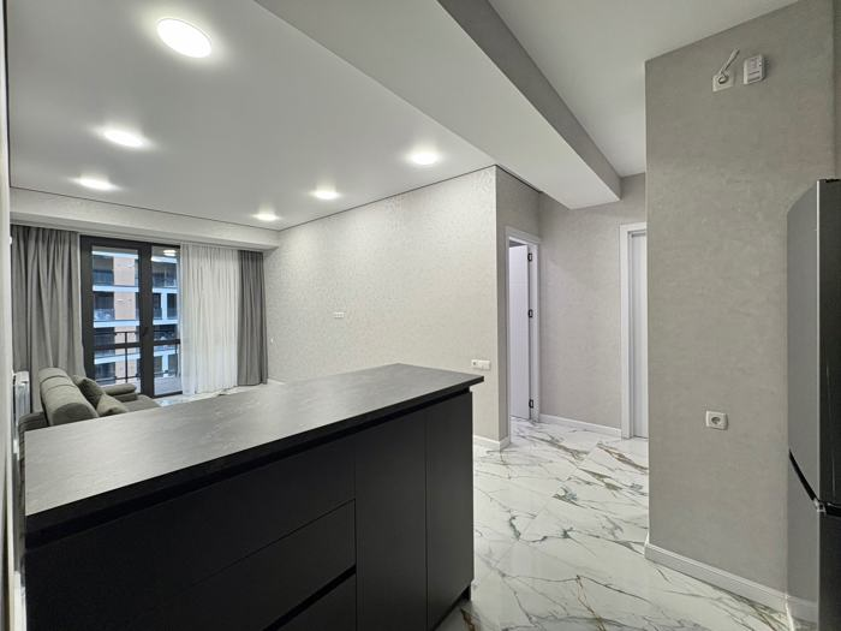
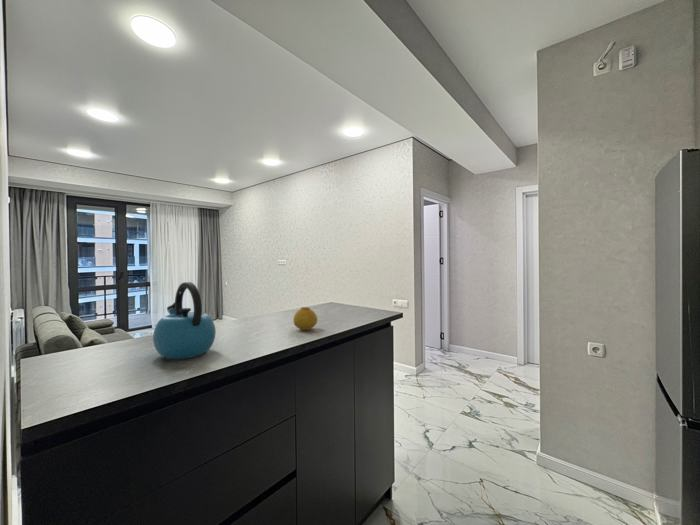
+ fruit (305, 318)
+ kettle (184, 317)
